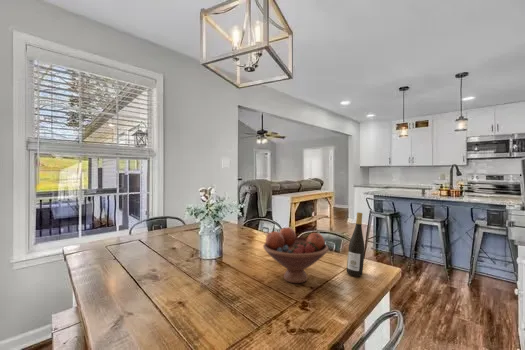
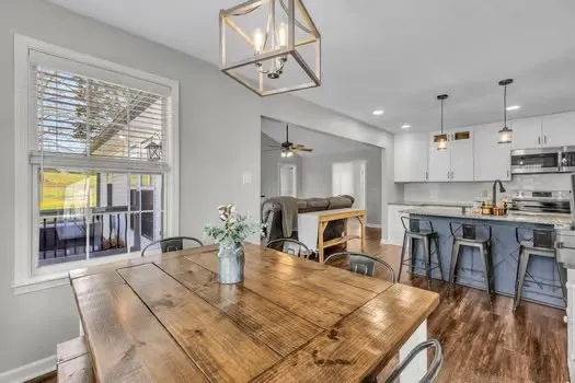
- wine bottle (355, 243)
- fruit bowl (295, 255)
